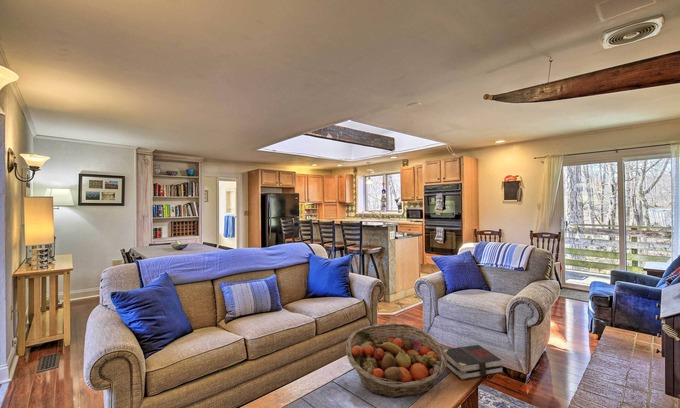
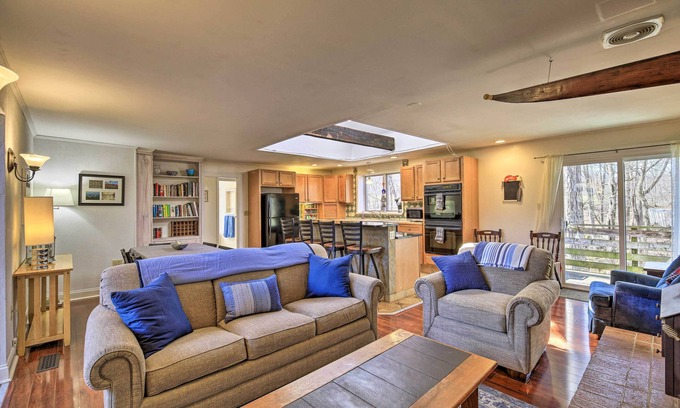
- fruit basket (395, 357)
- book (470, 360)
